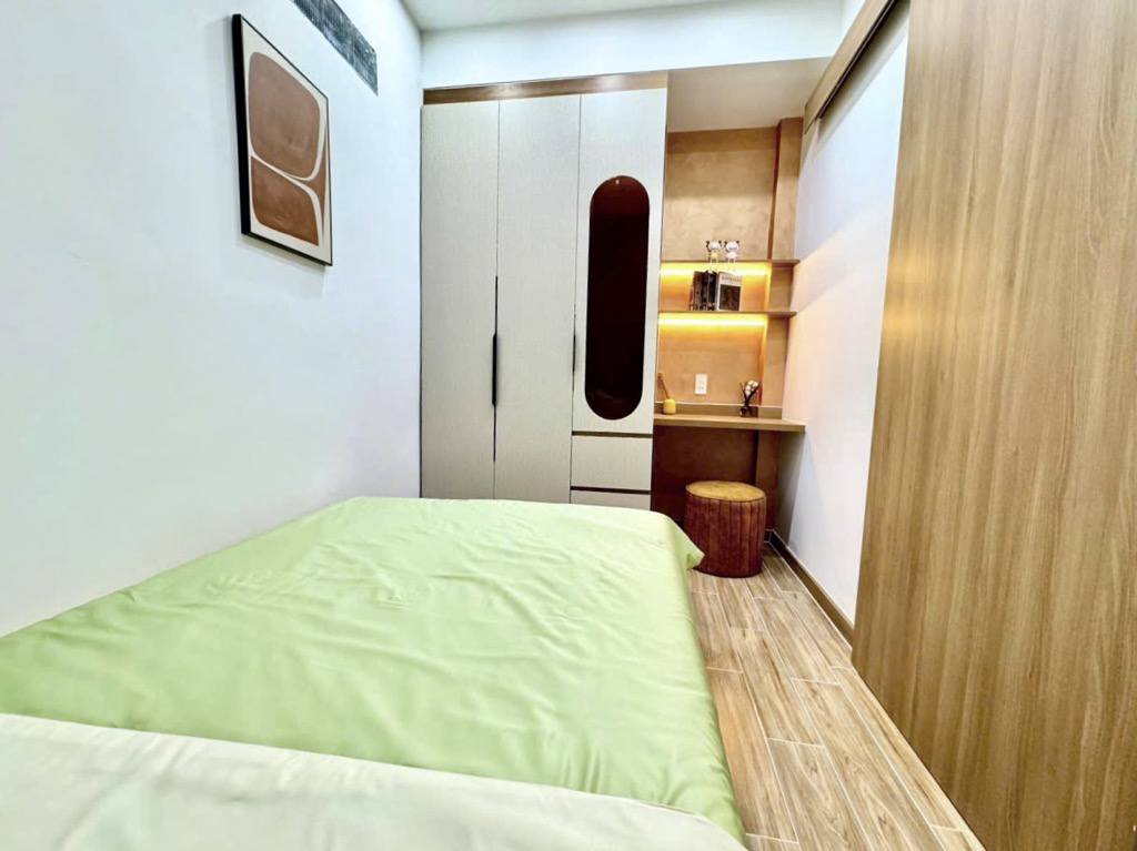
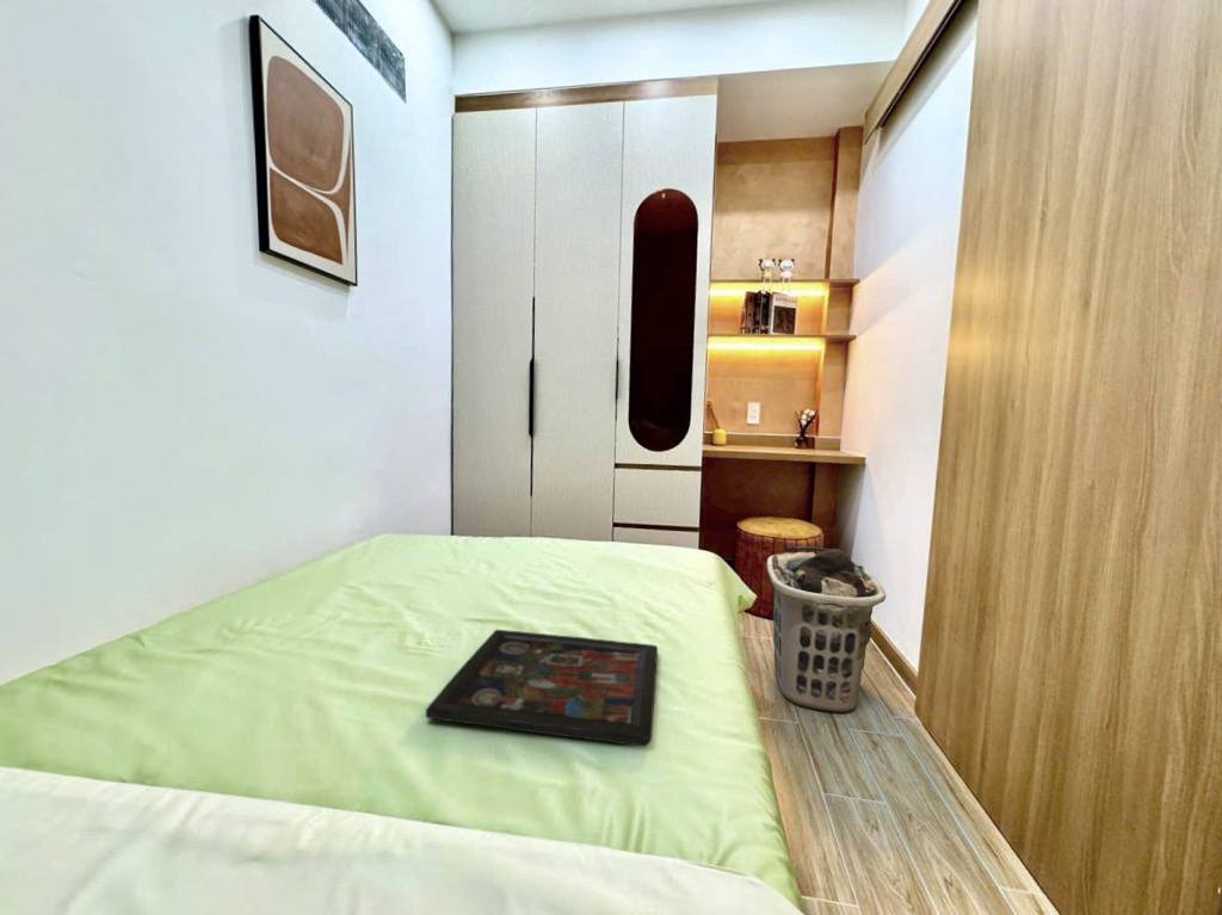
+ clothes hamper (817, 616)
+ decorative tray (557, 675)
